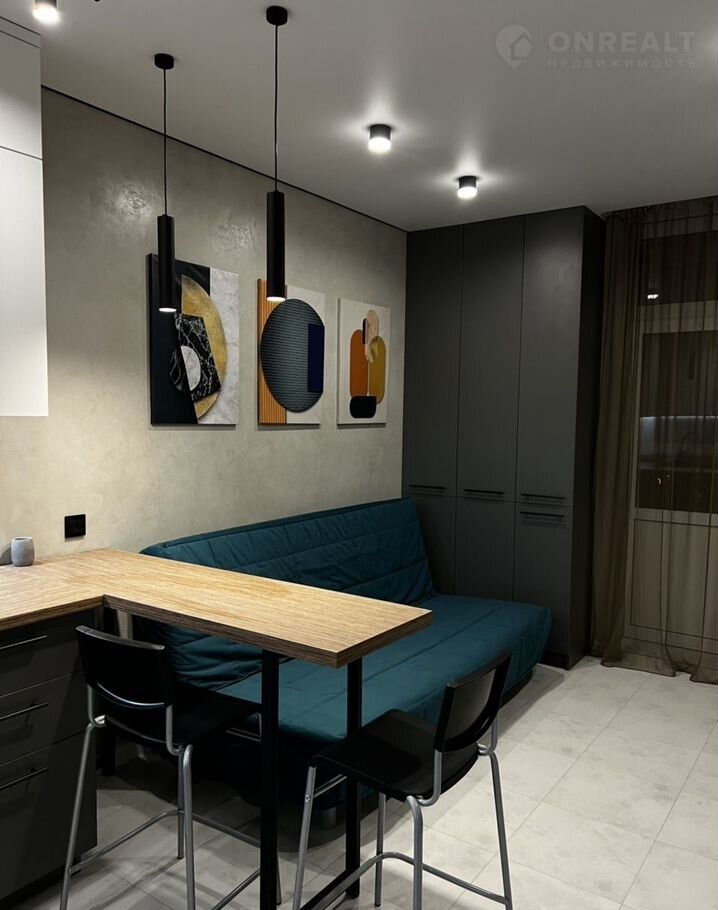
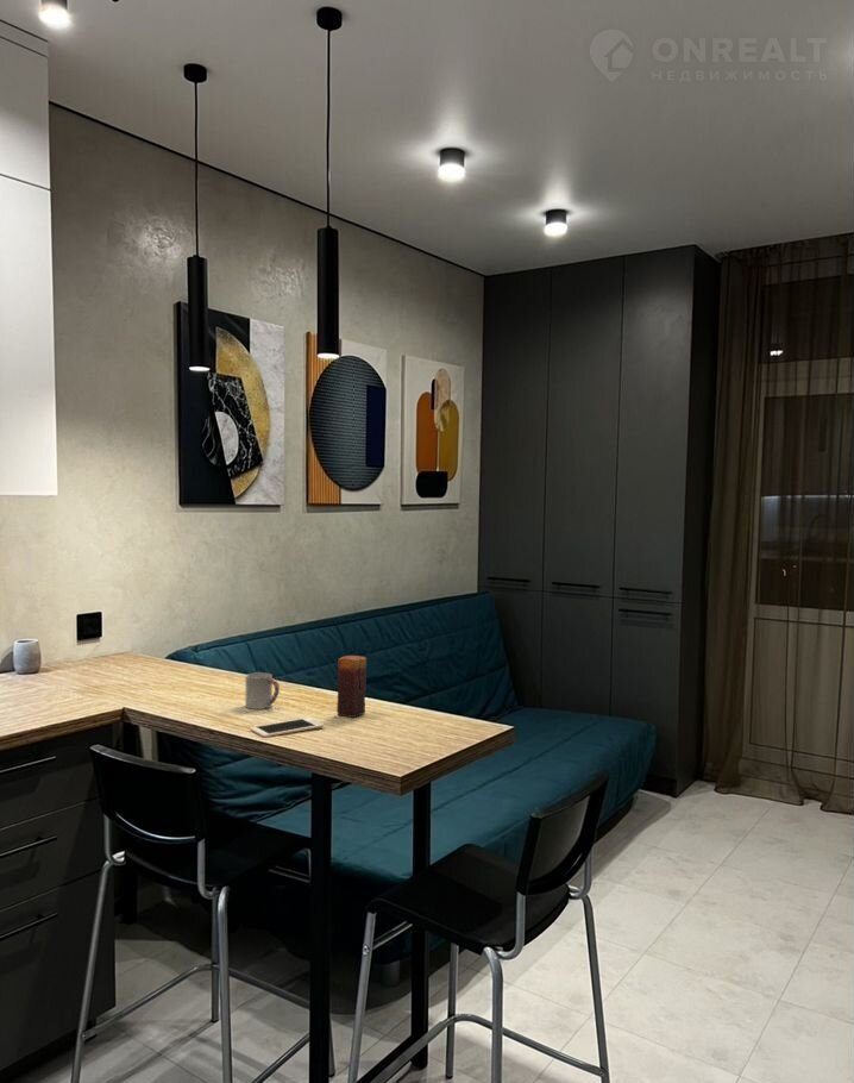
+ candle (351, 686)
+ cell phone (287, 727)
+ cup (263, 690)
